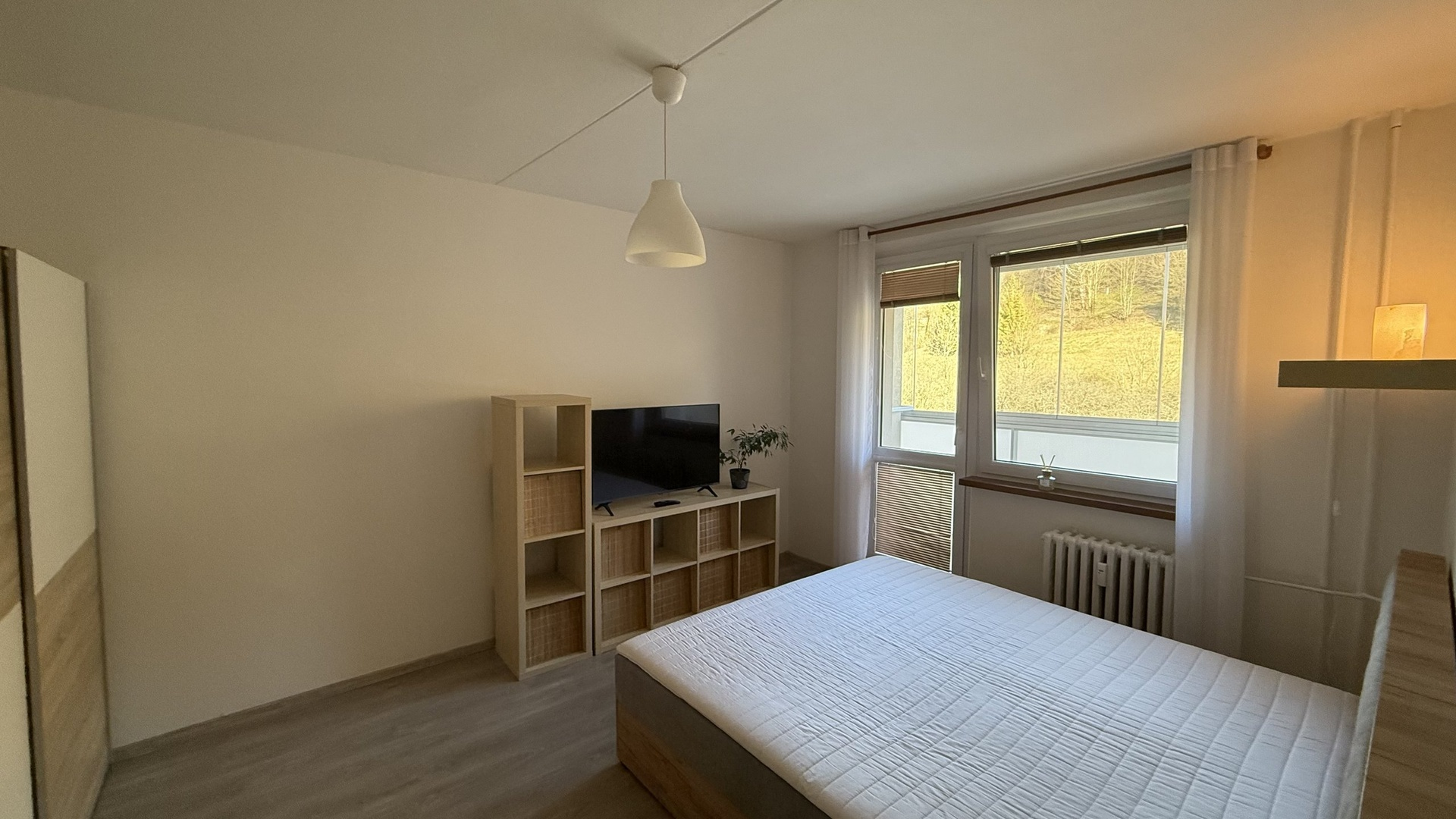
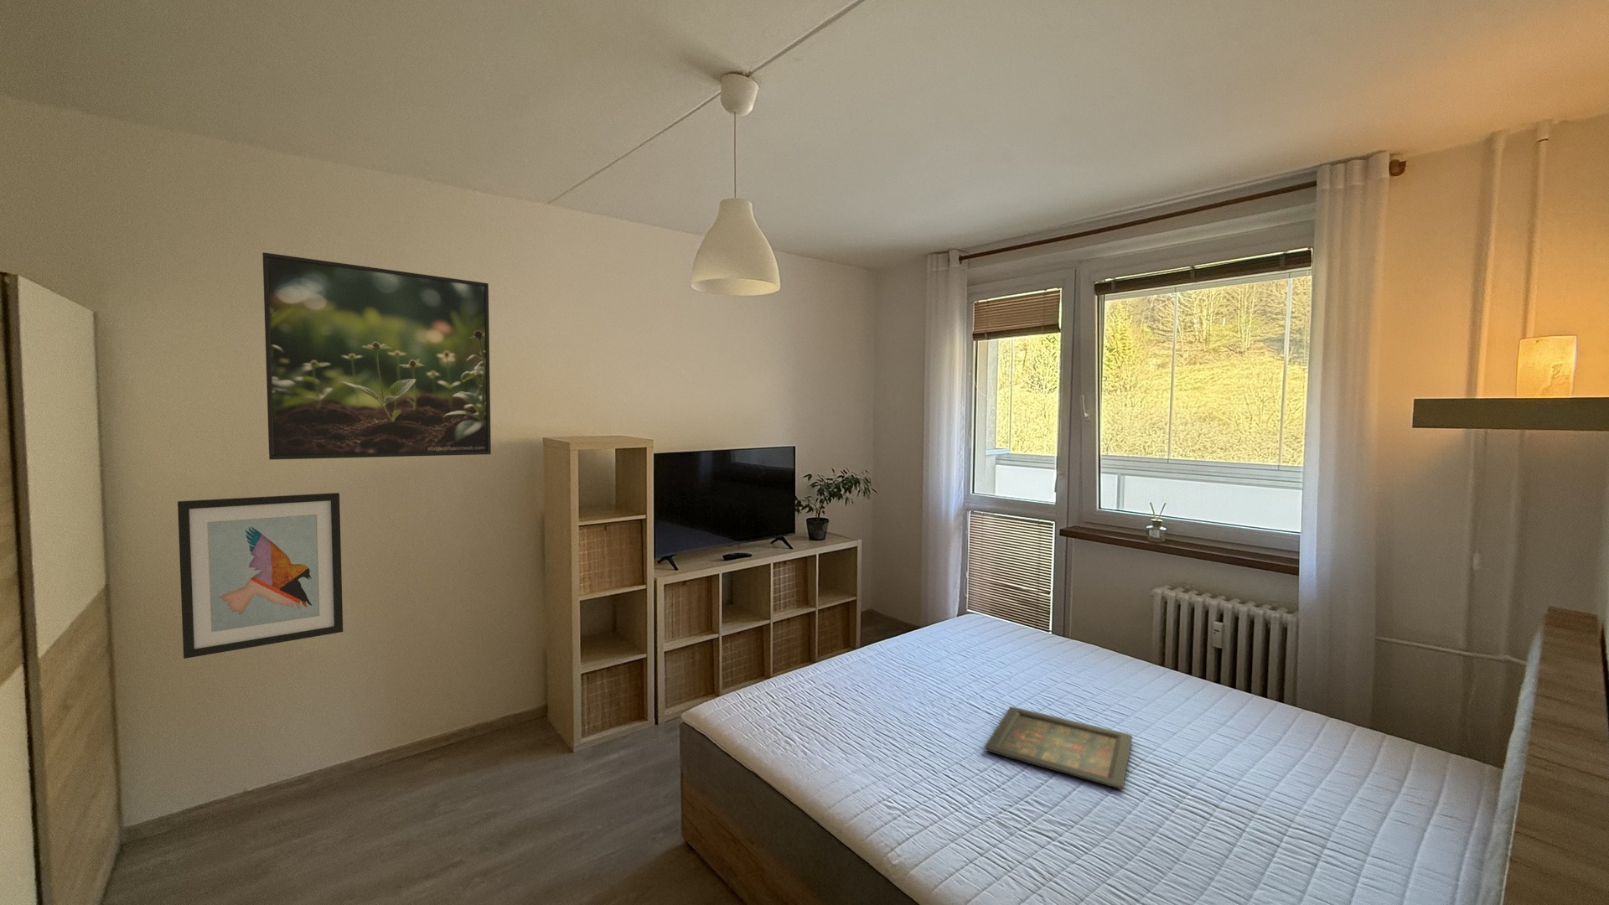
+ wall art (265, 570)
+ icon panel (1060, 744)
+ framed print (388, 364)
